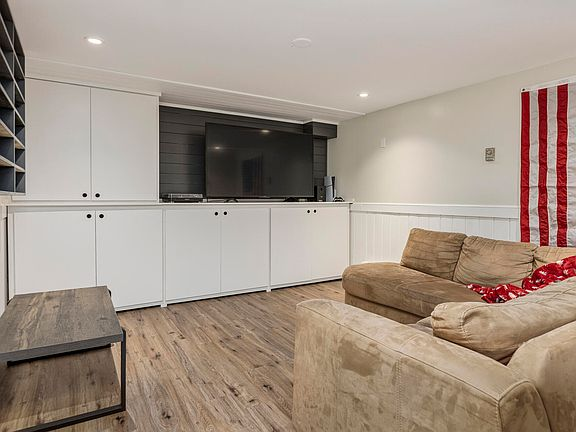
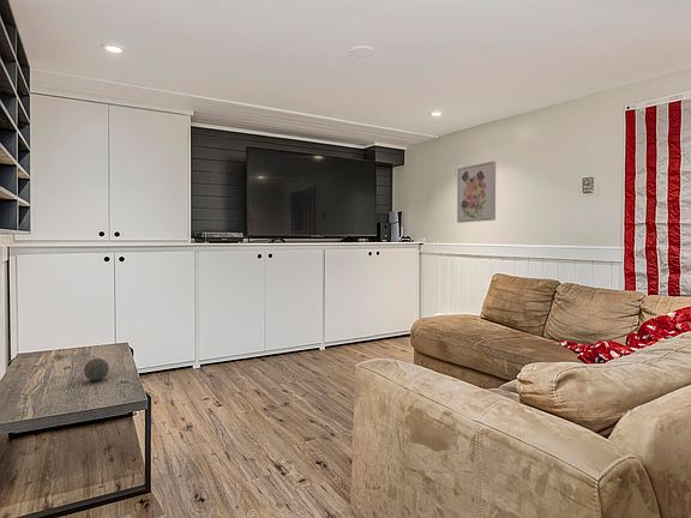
+ decorative ball (96, 369)
+ wall art (475, 193)
